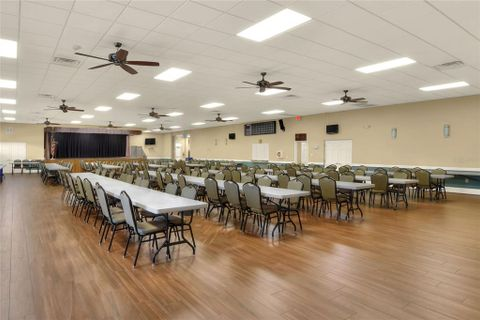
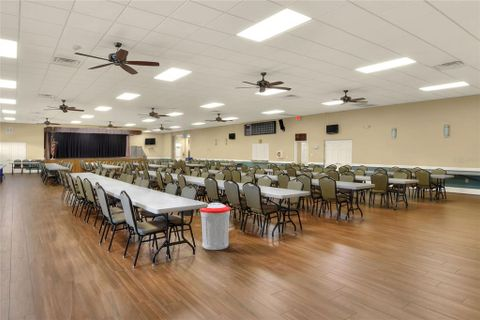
+ trash can (215, 224)
